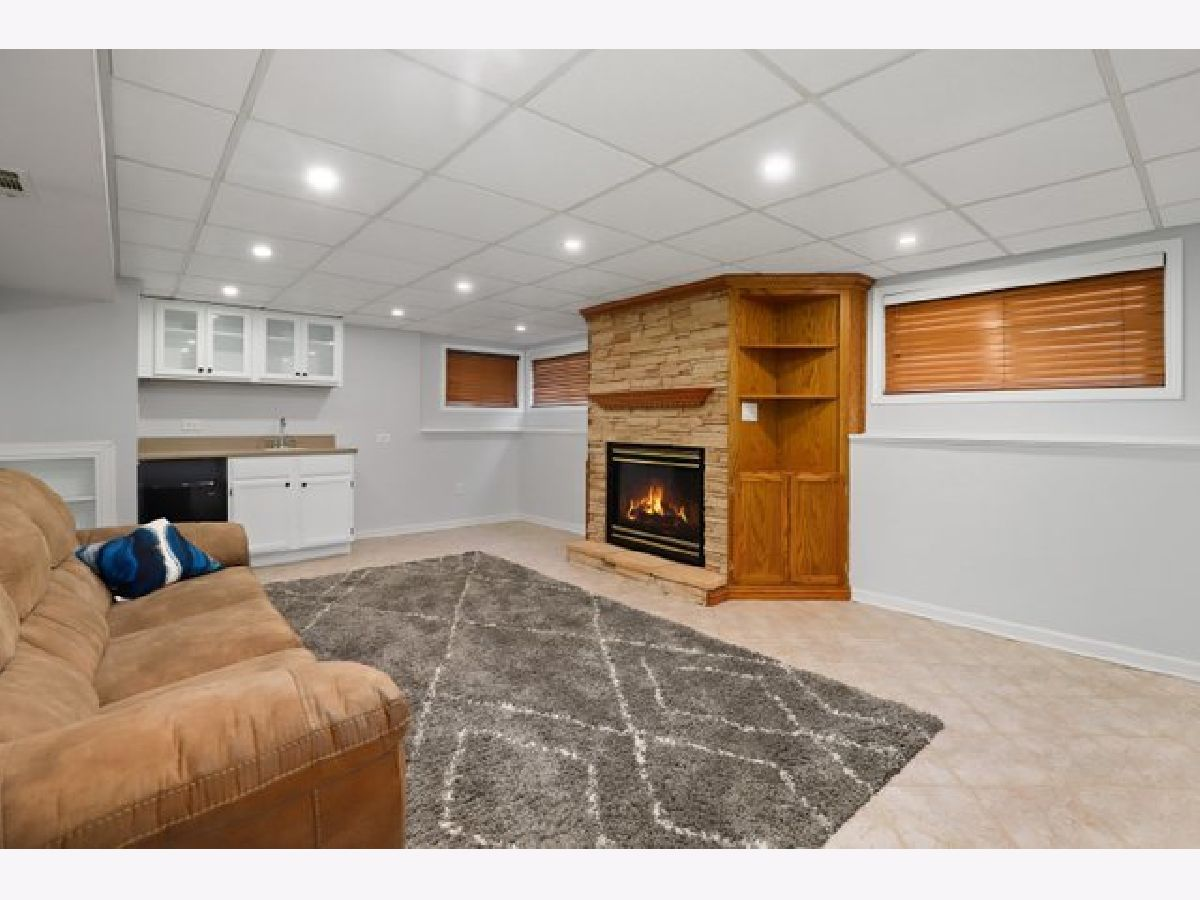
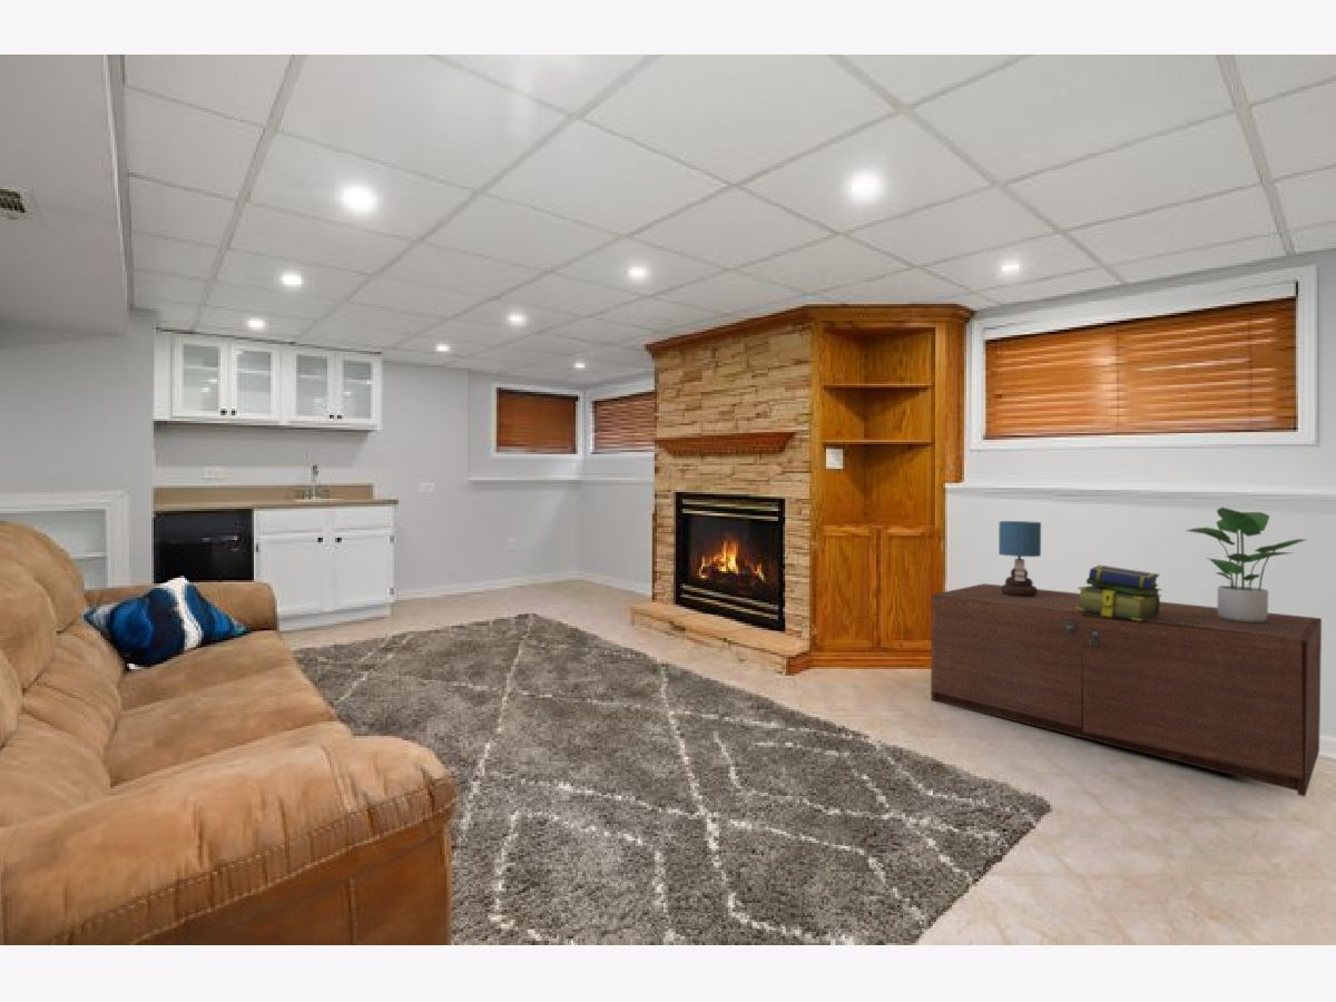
+ table lamp (1019, 558)
+ storage trunk (1104, 666)
+ stack of books (1121, 590)
+ potted plant (1250, 561)
